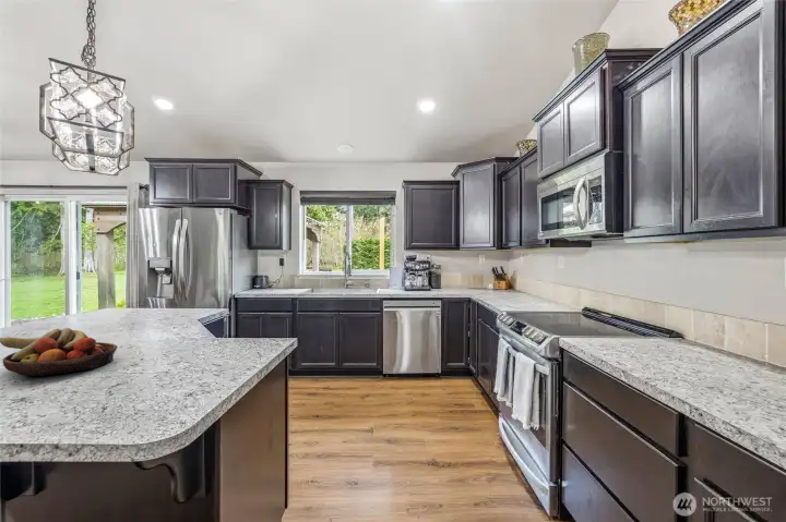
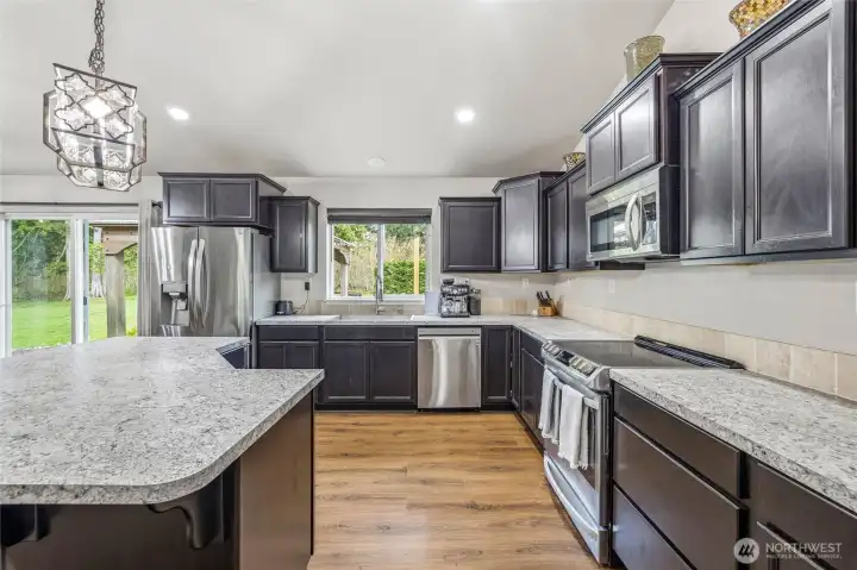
- fruit bowl (62, 348)
